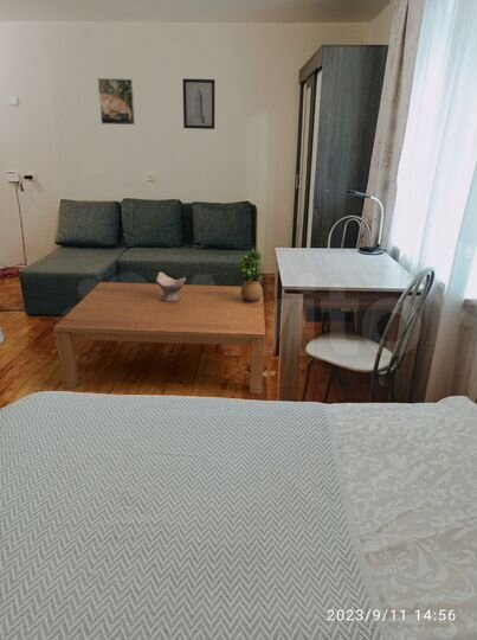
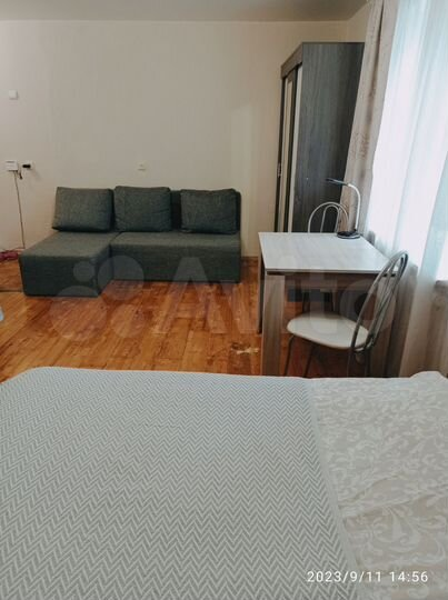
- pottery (169, 286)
- wall art (199, 104)
- potted plant (249, 275)
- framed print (116, 102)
- coffee table (172, 332)
